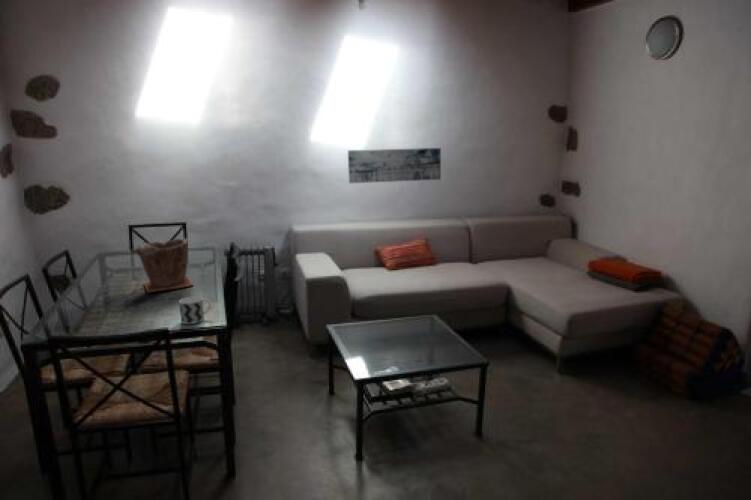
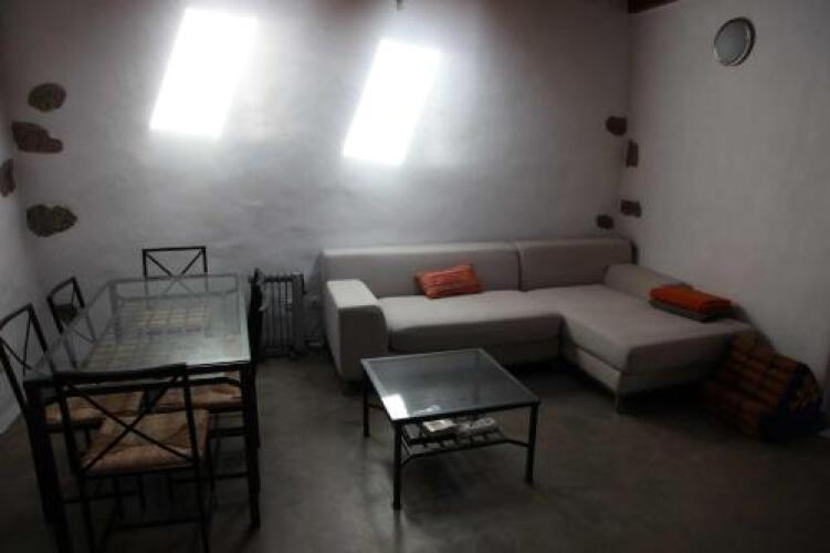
- wall art (395, 165)
- plant pot (165, 263)
- cup (195, 309)
